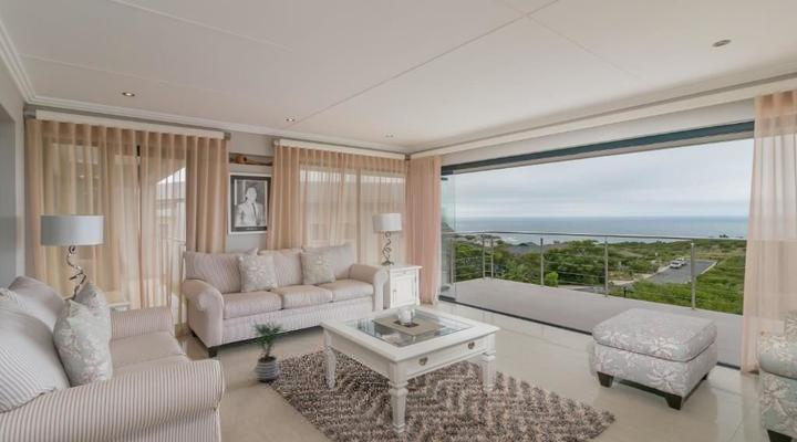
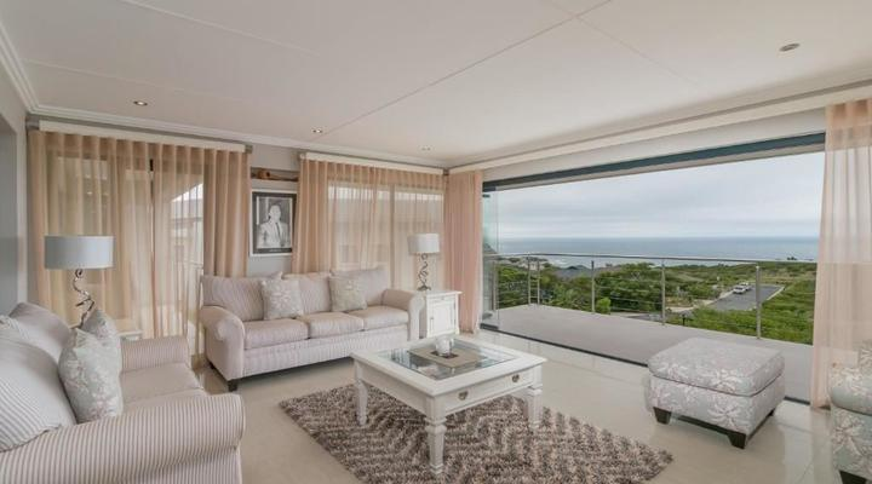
- potted plant (268, 349)
